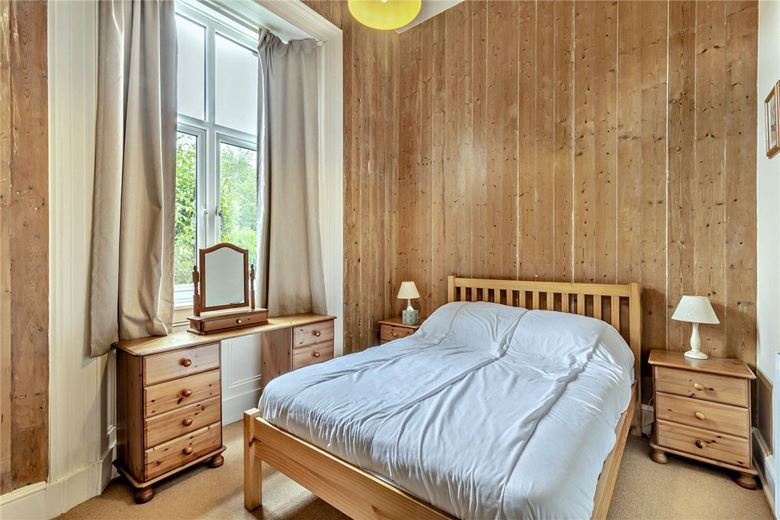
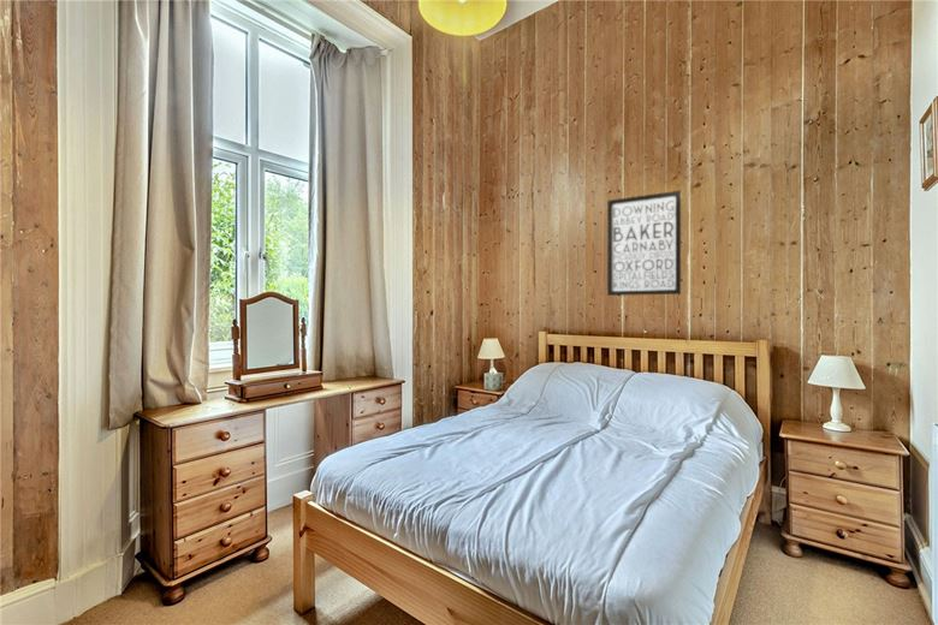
+ wall art (642, 245)
